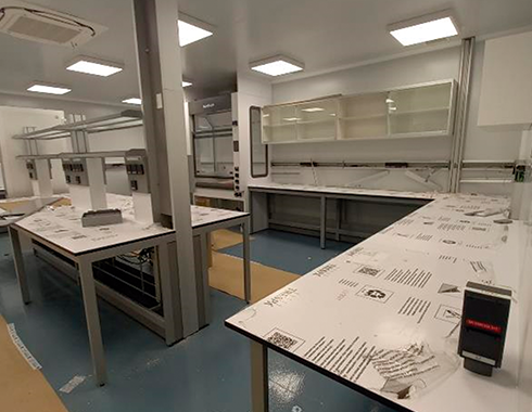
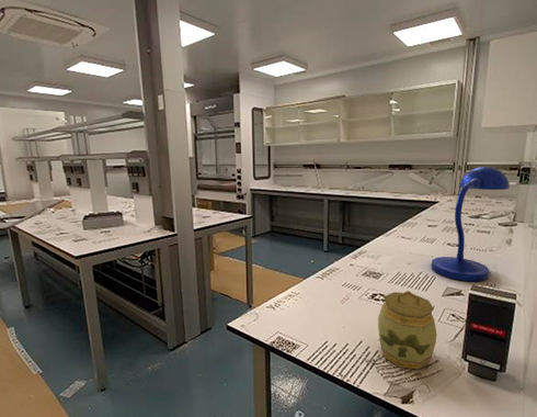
+ jar (405, 323)
+ desk lamp (460, 217)
